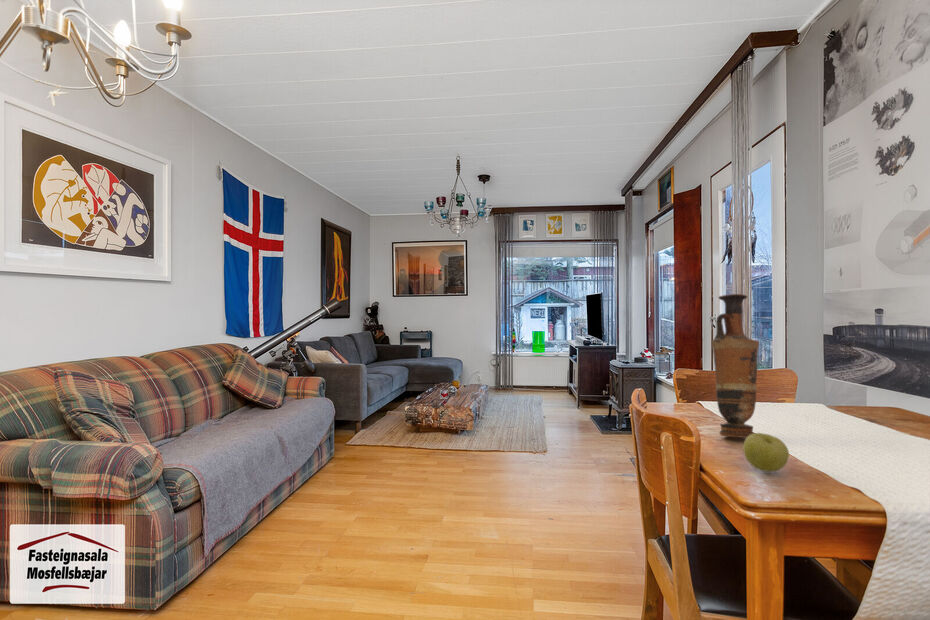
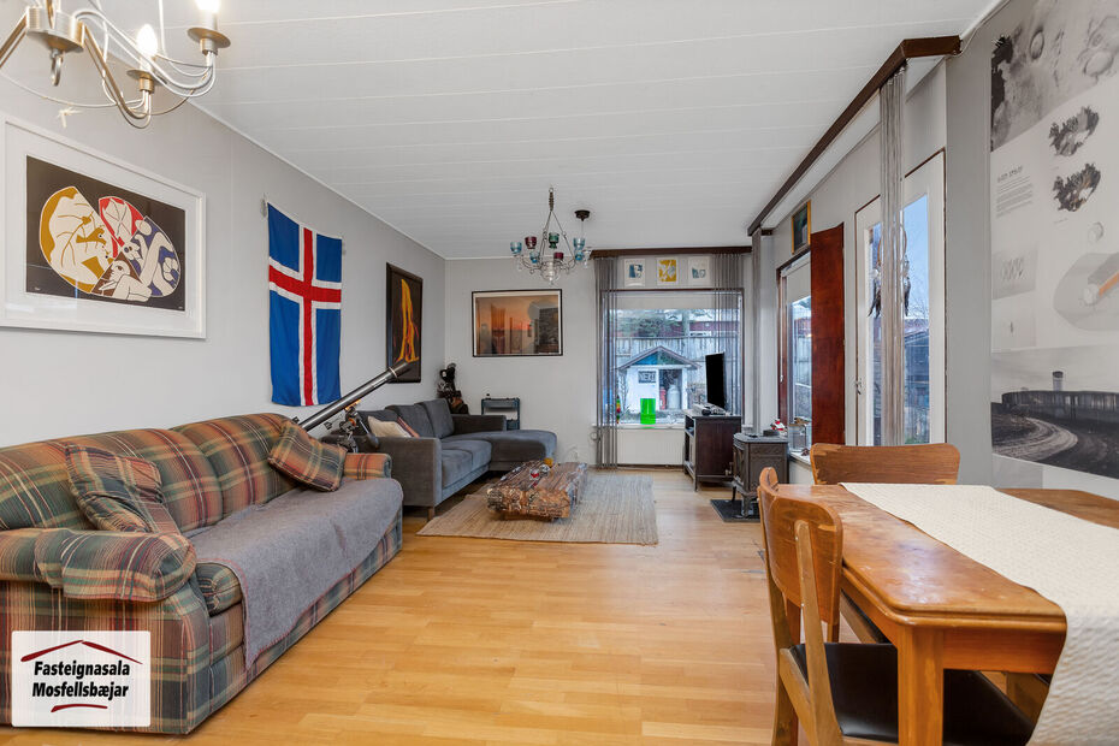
- vase (735, 364)
- apple (765, 453)
